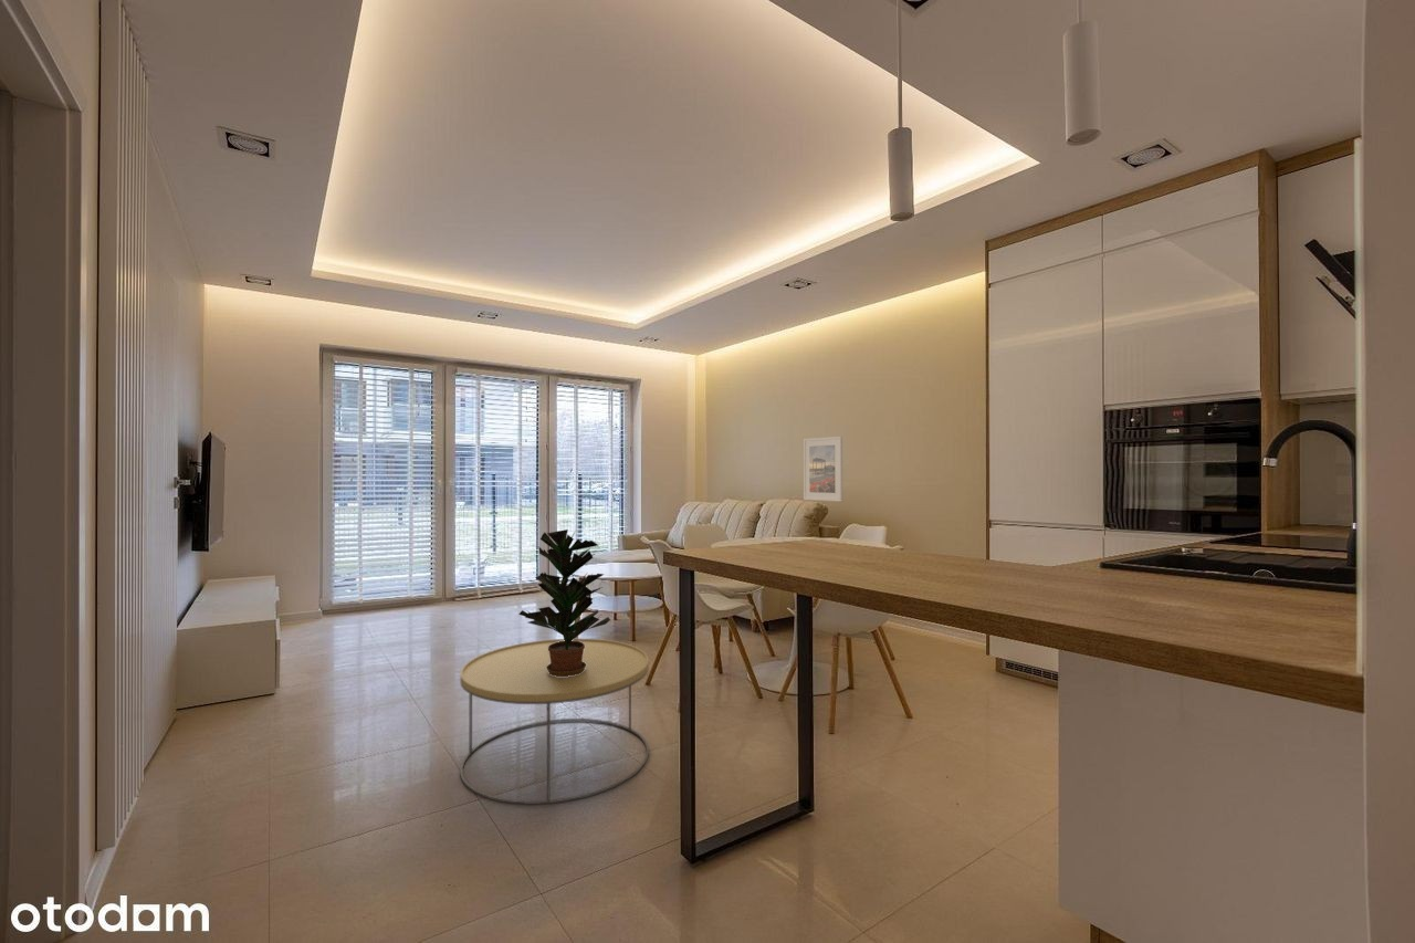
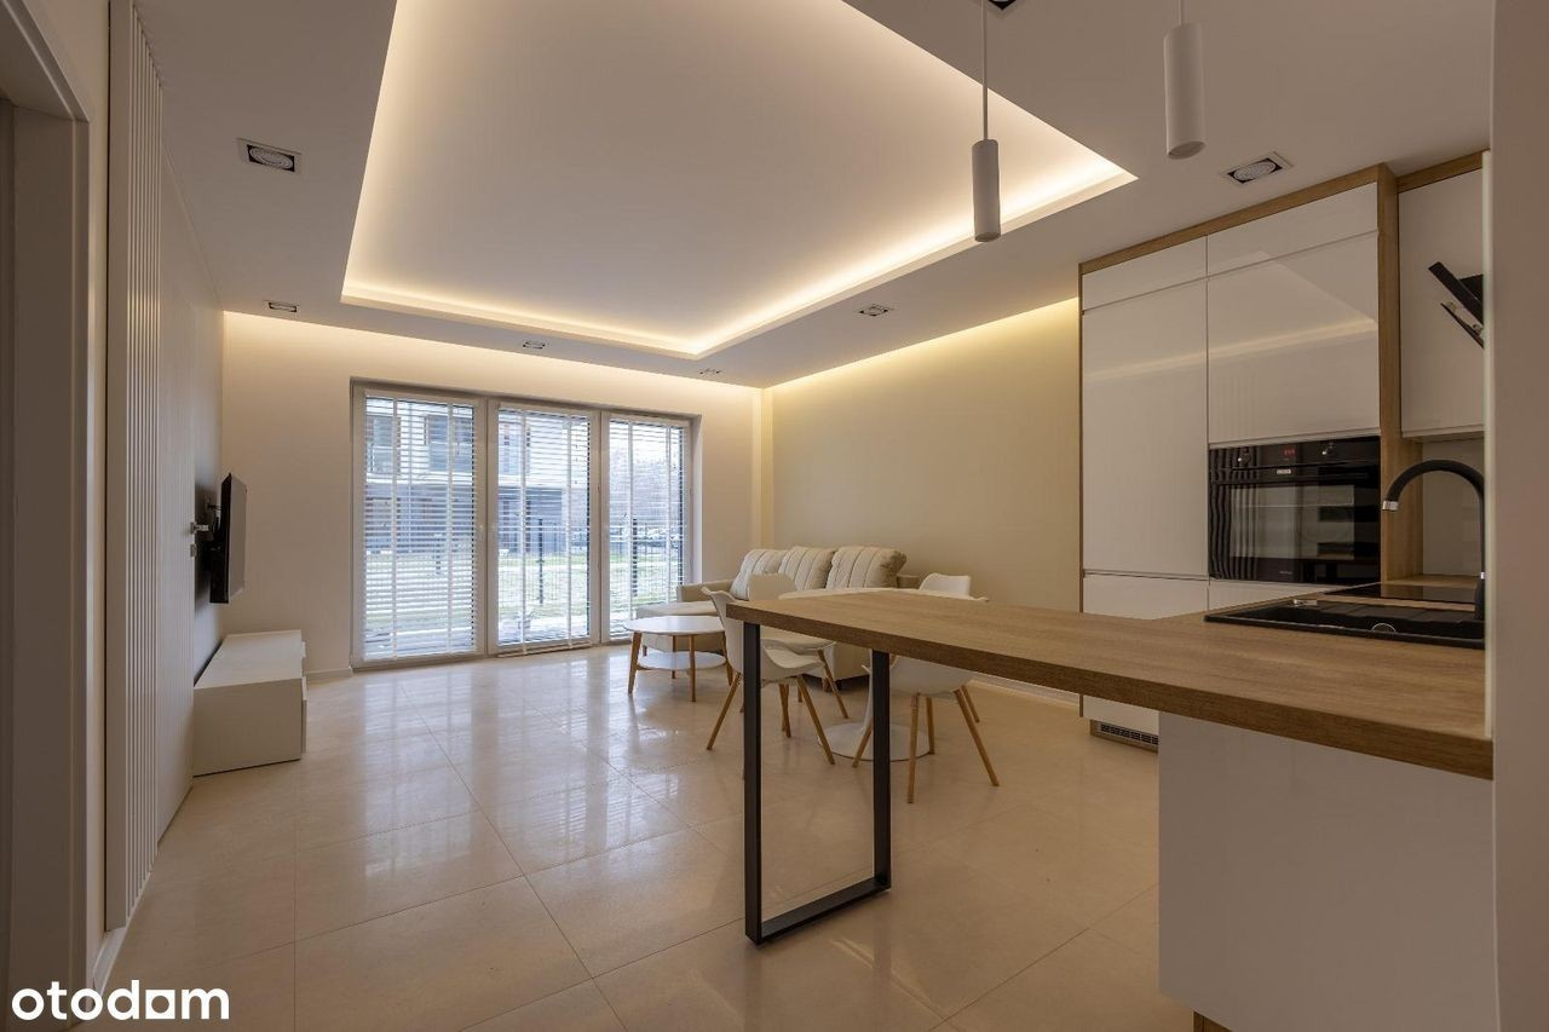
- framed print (821, 469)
- potted plant (566, 596)
- coffee table (557, 702)
